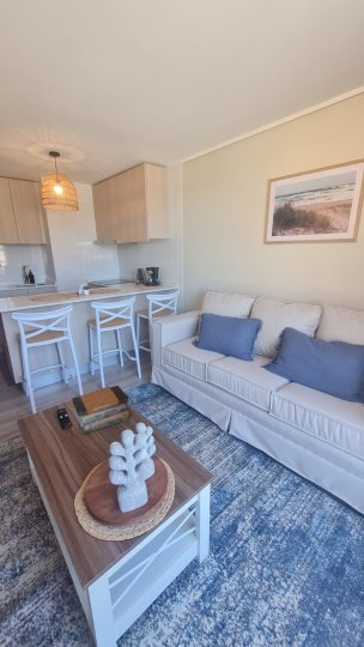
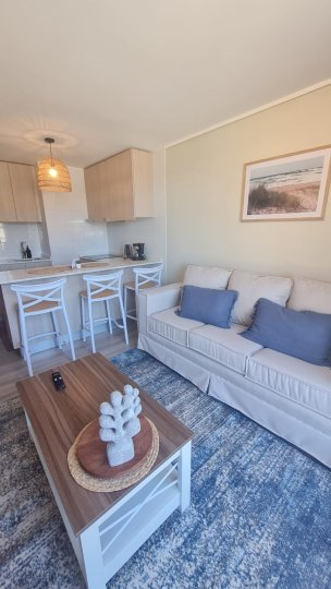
- book stack (101, 409)
